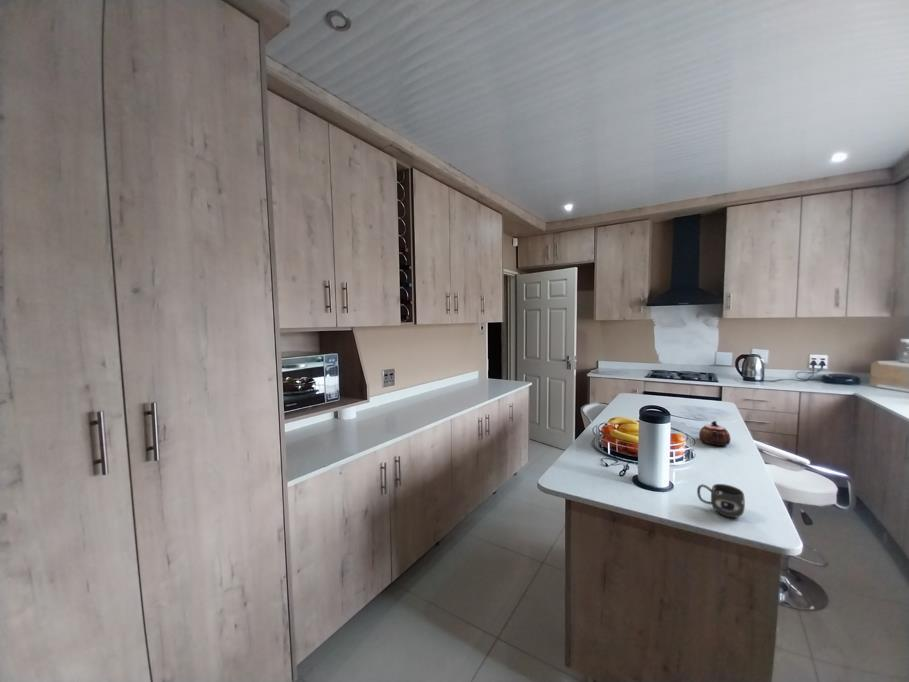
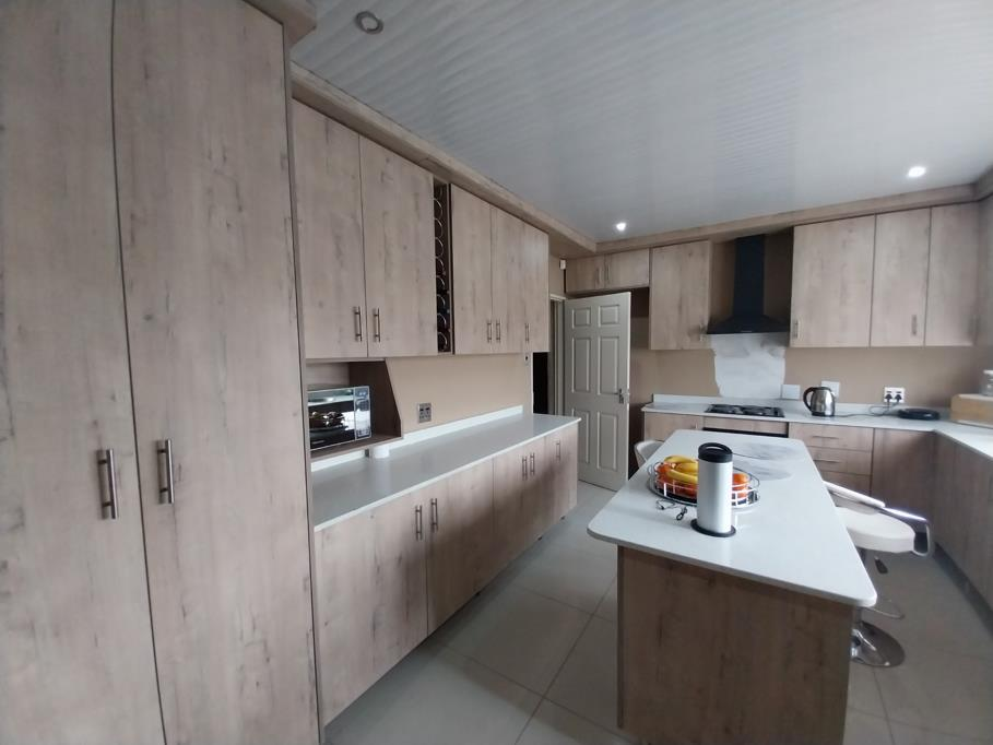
- teapot (714, 431)
- mug (719, 499)
